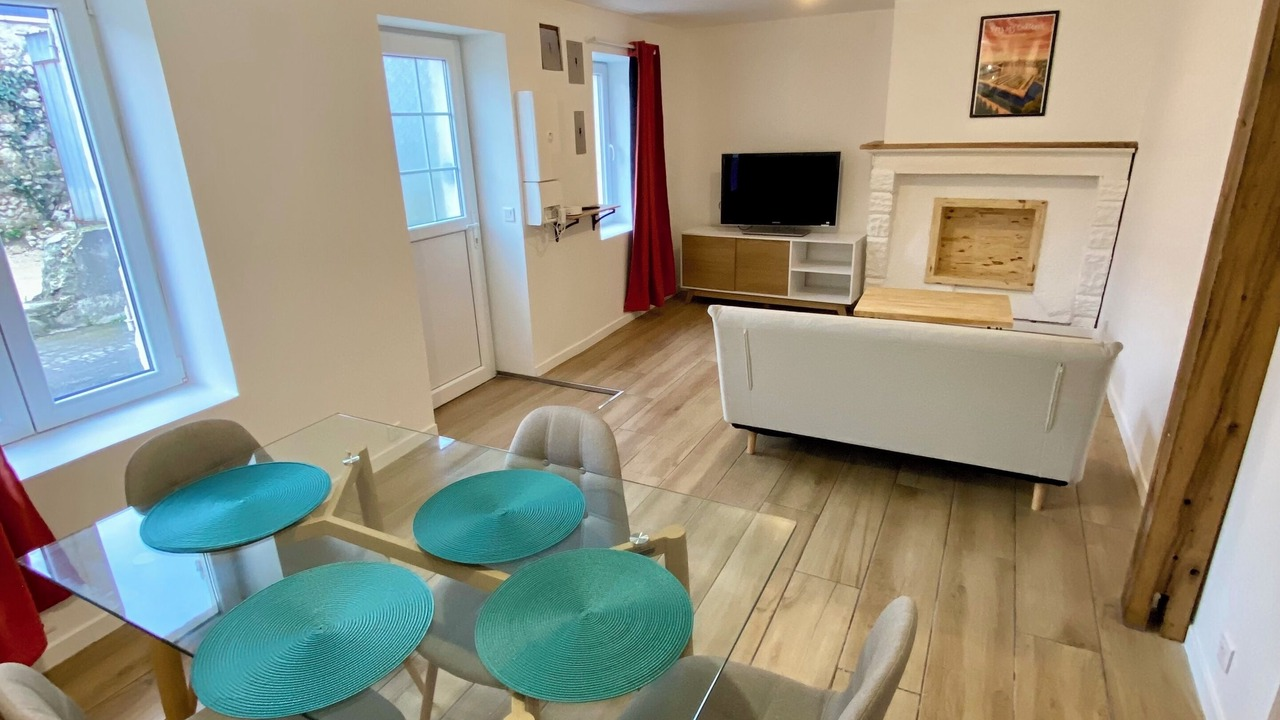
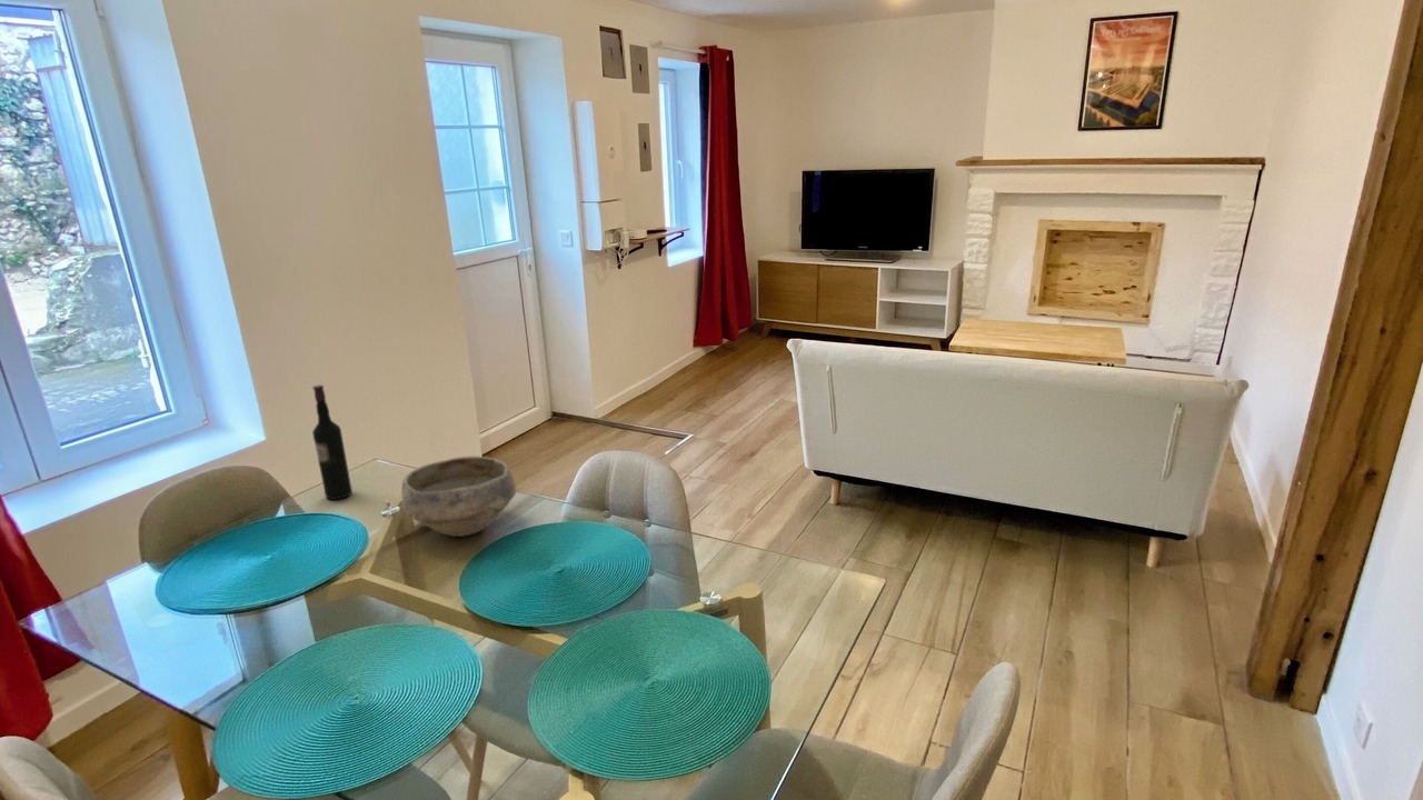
+ wine bottle (328, 441)
+ bowl (460, 500)
